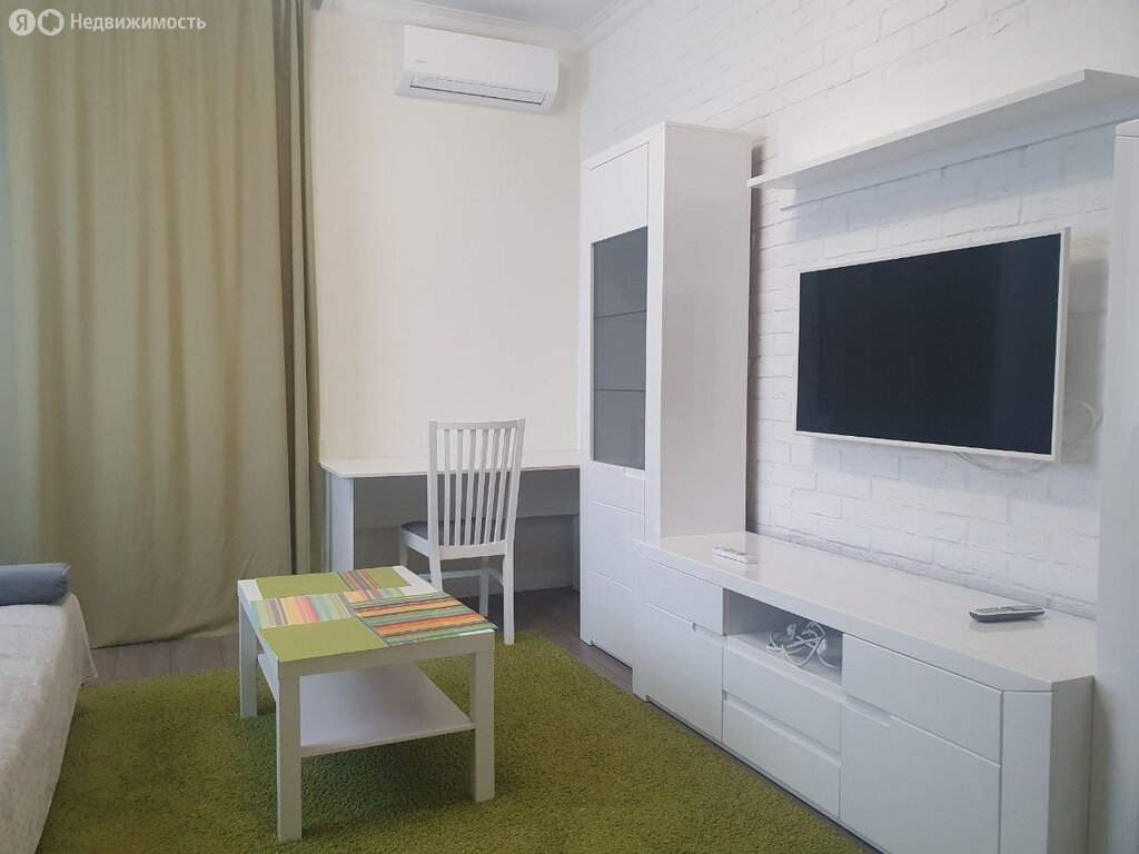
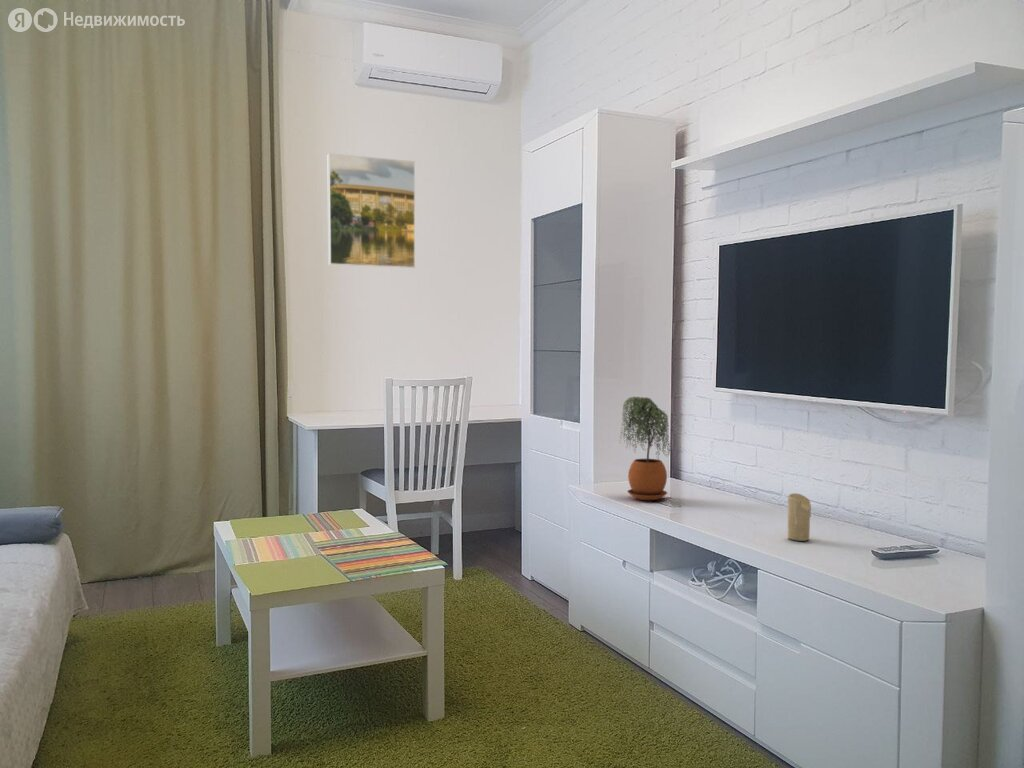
+ candle (799, 517)
+ potted plant (644, 447)
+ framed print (372, 212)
